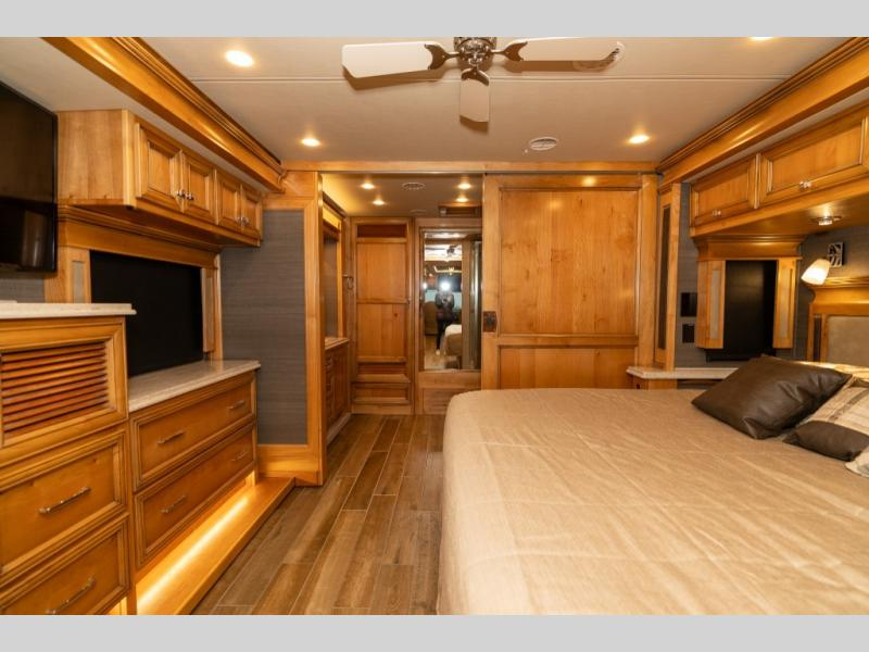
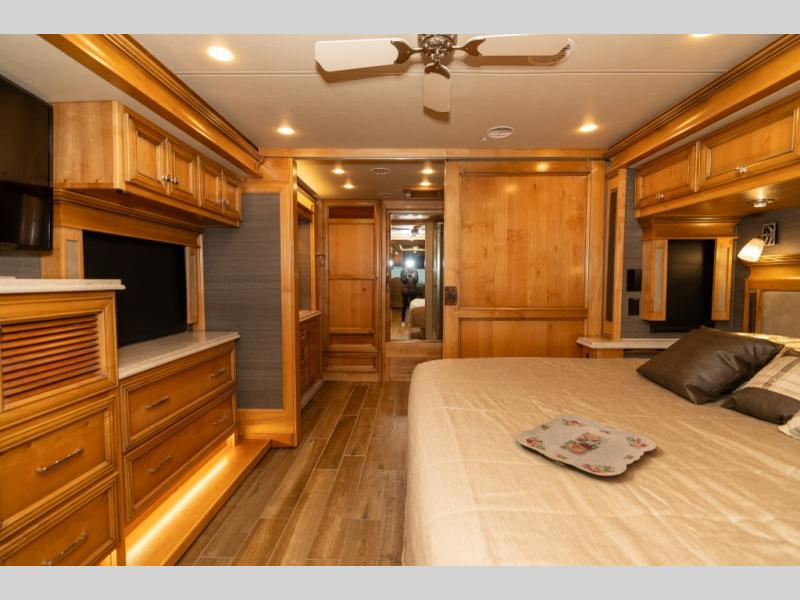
+ serving tray (584, 441)
